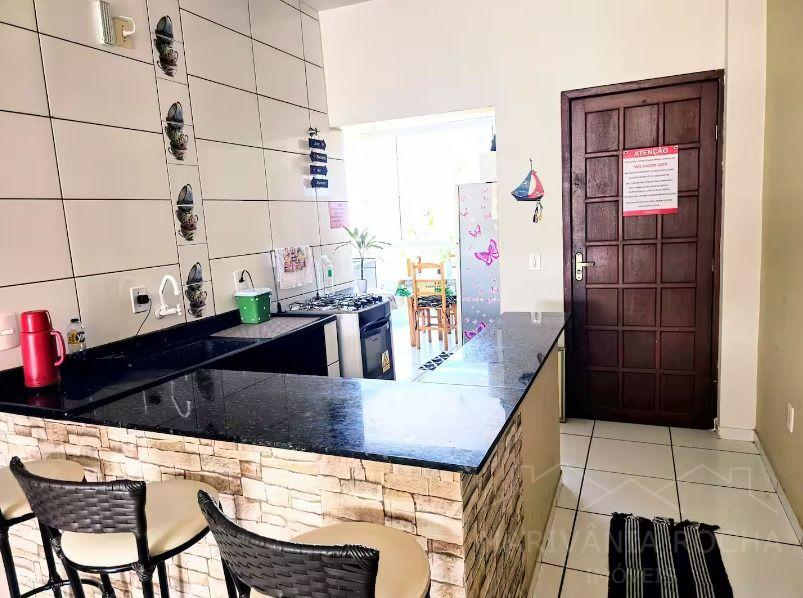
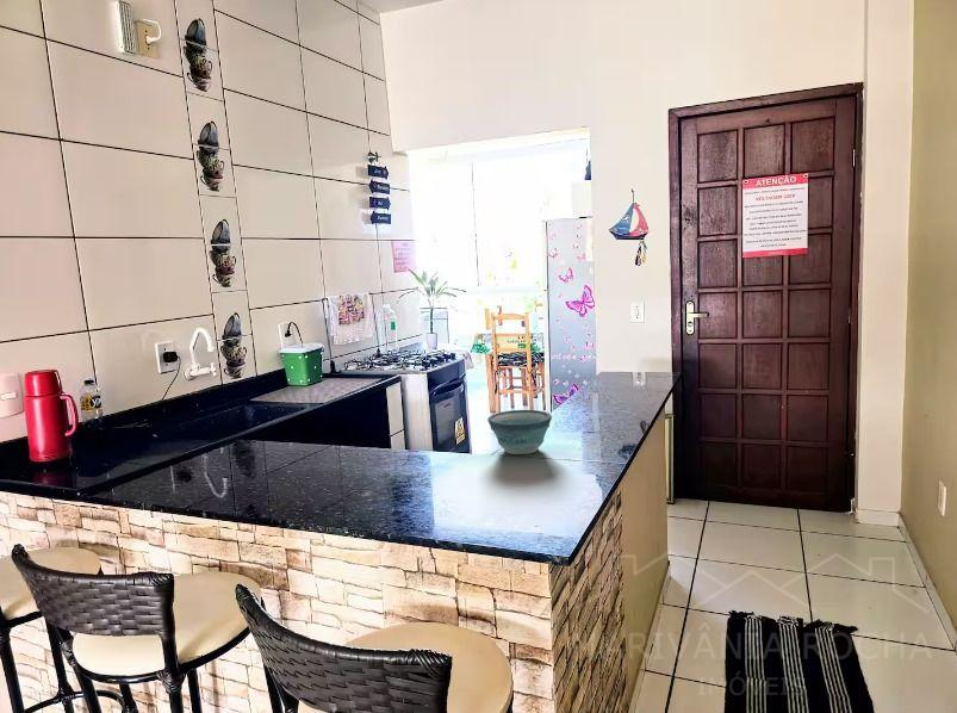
+ bowl (520, 433)
